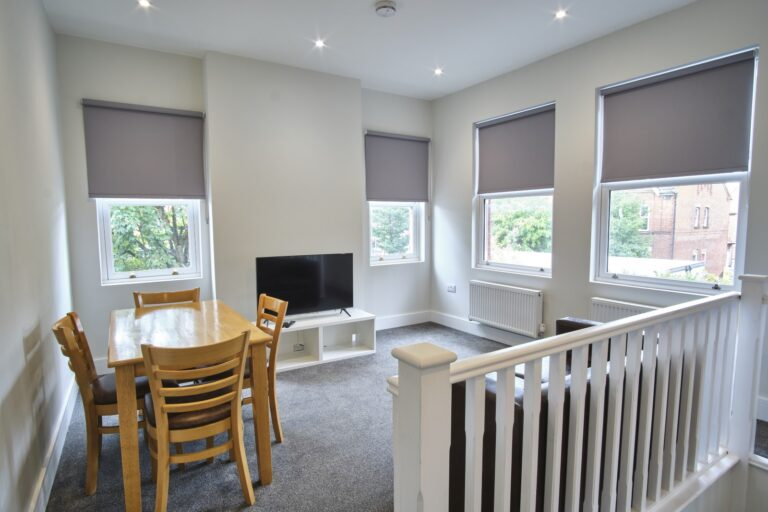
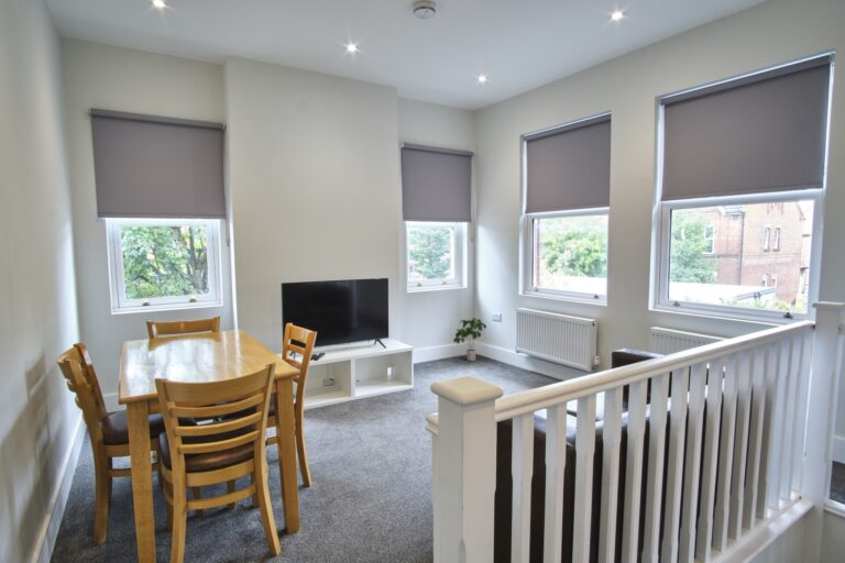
+ potted plant (470, 339)
